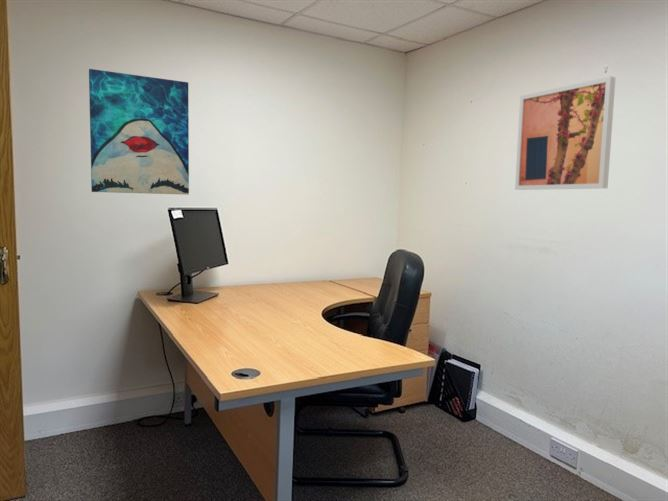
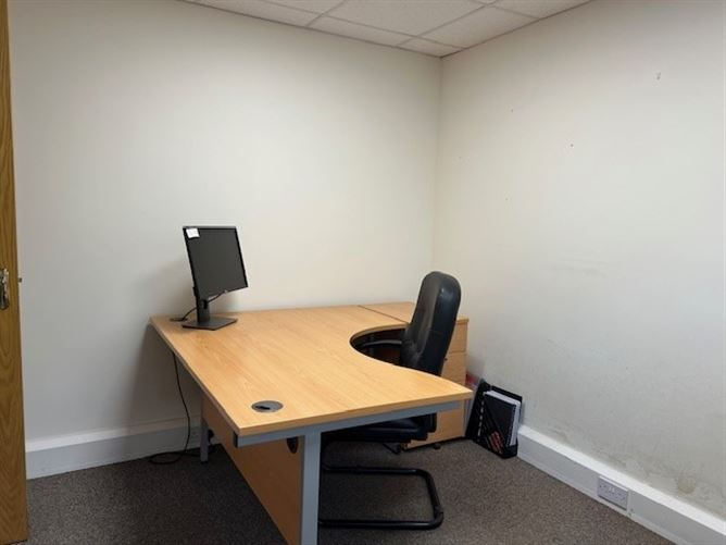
- wall art (141, 135)
- wall art (560, 138)
